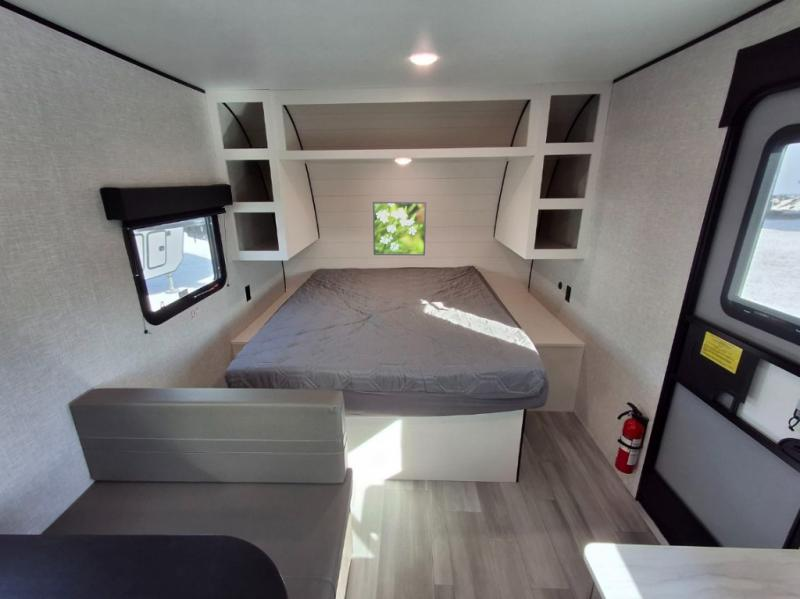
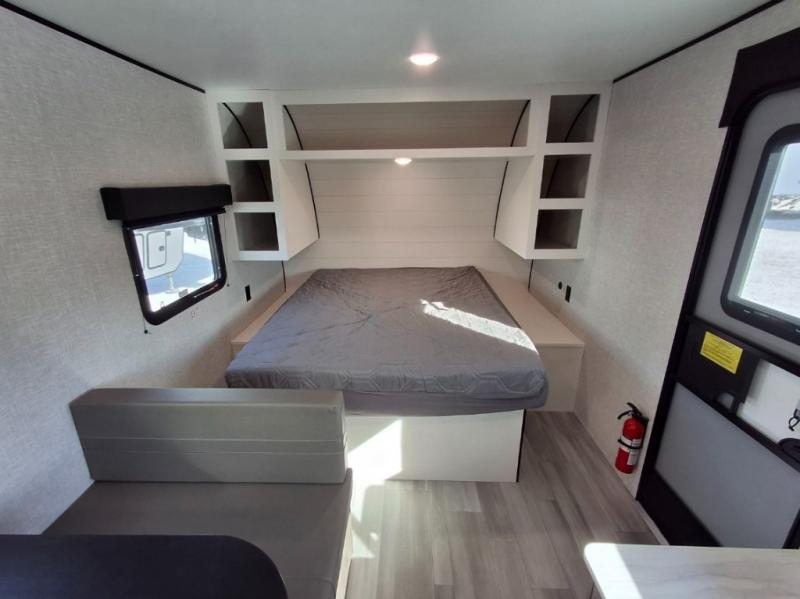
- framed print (399, 229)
